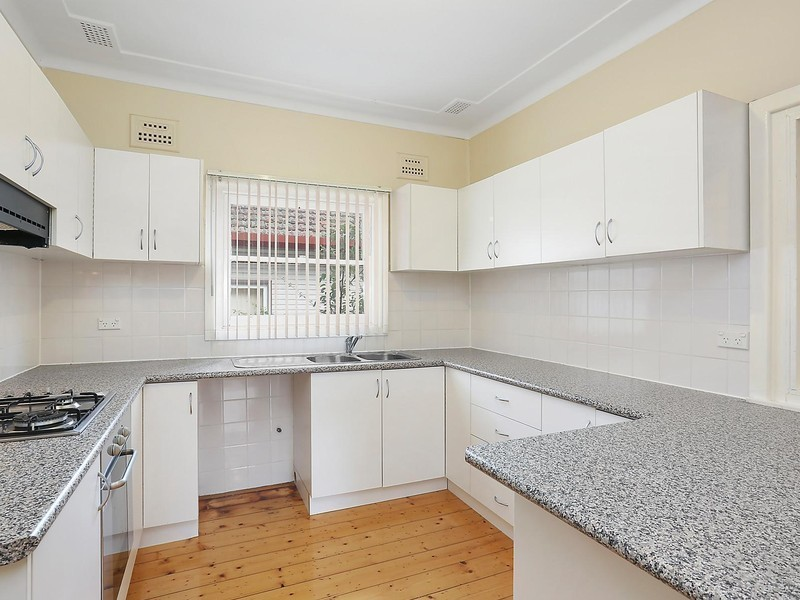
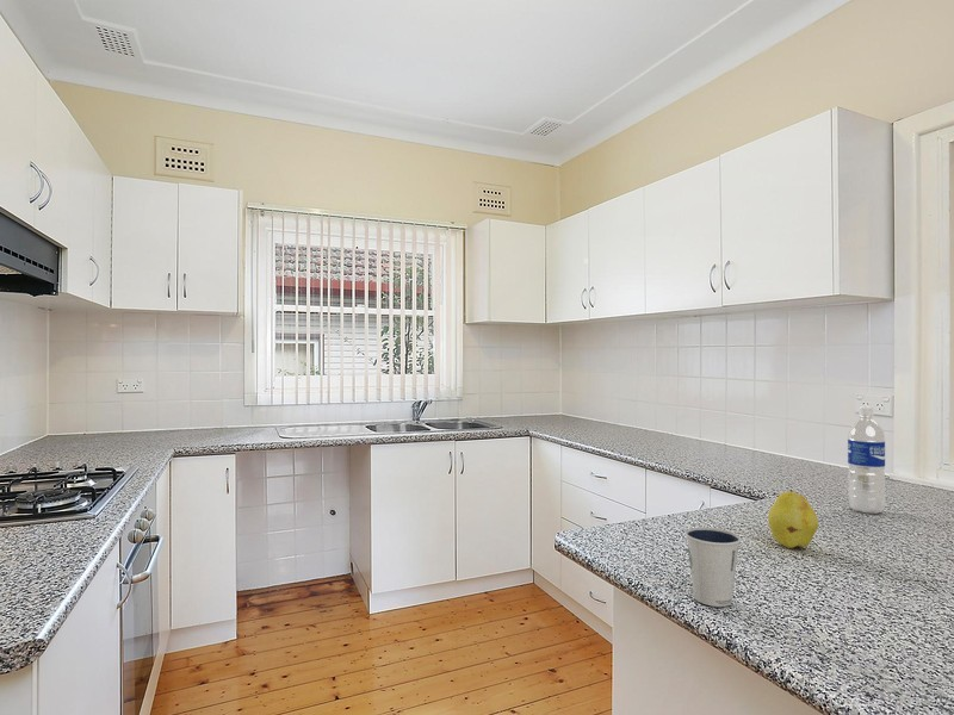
+ fruit (792, 518)
+ dixie cup (712, 567)
+ water bottle (866, 459)
